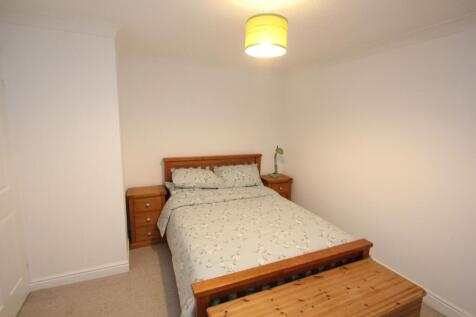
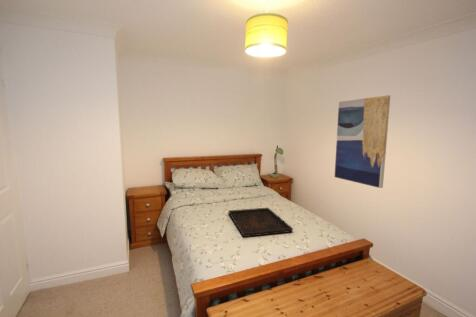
+ wall art (359, 141)
+ serving tray (257, 220)
